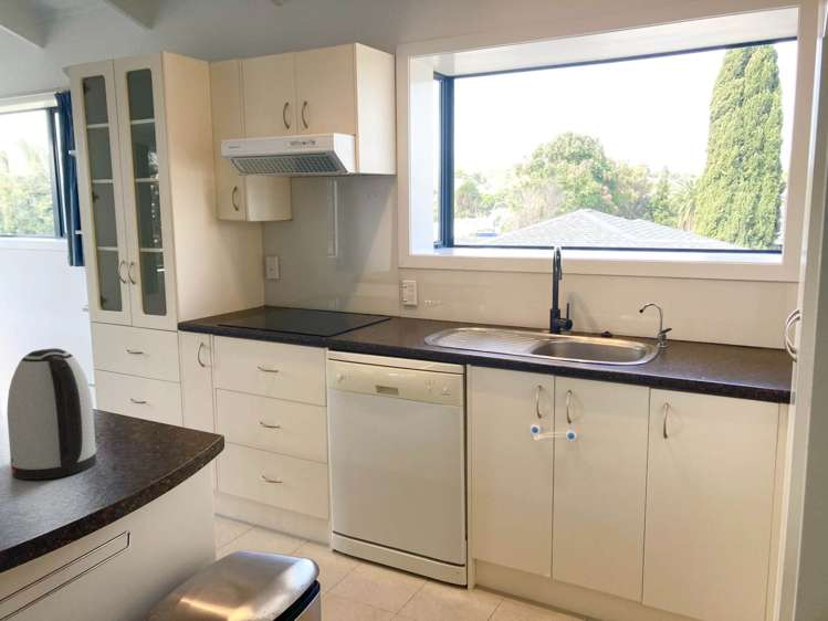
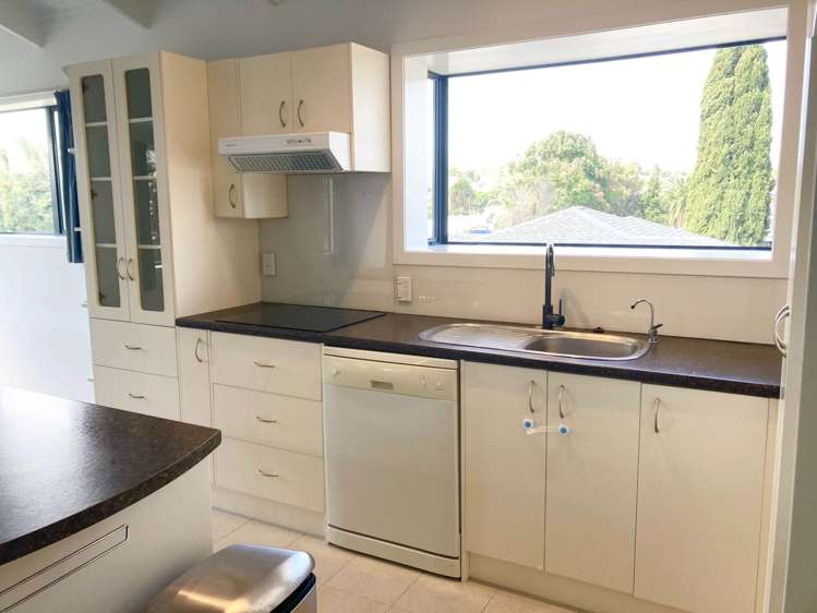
- kettle (55, 410)
